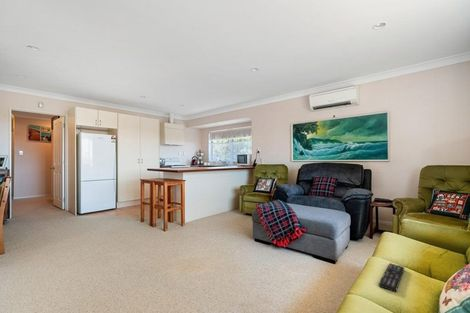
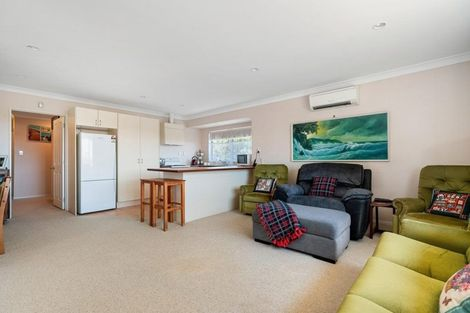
- remote control (392, 275)
